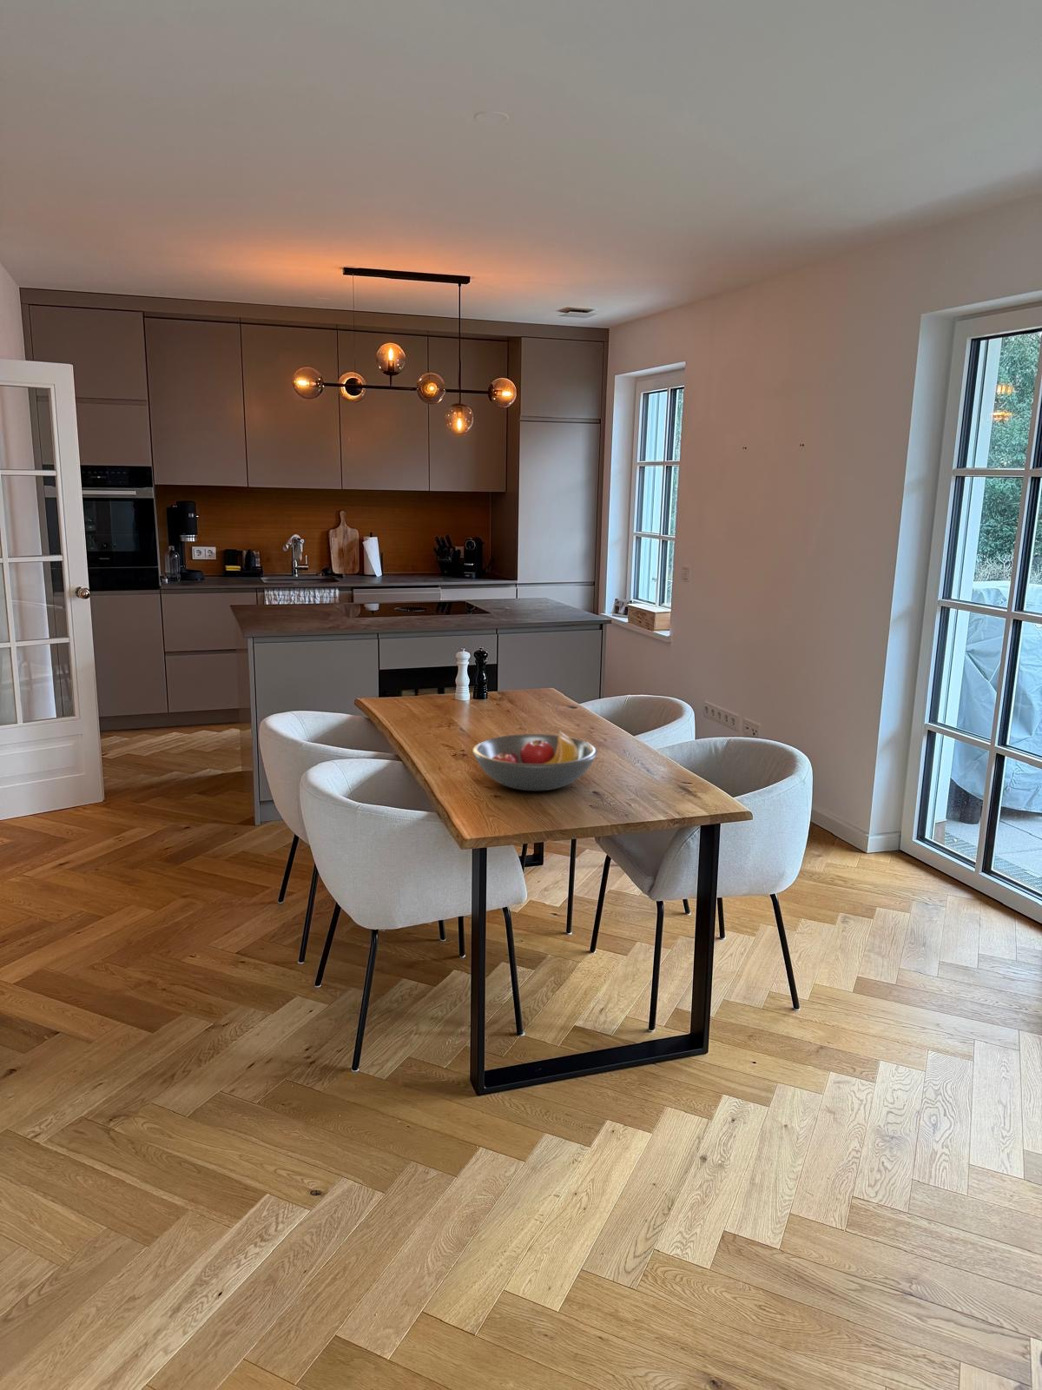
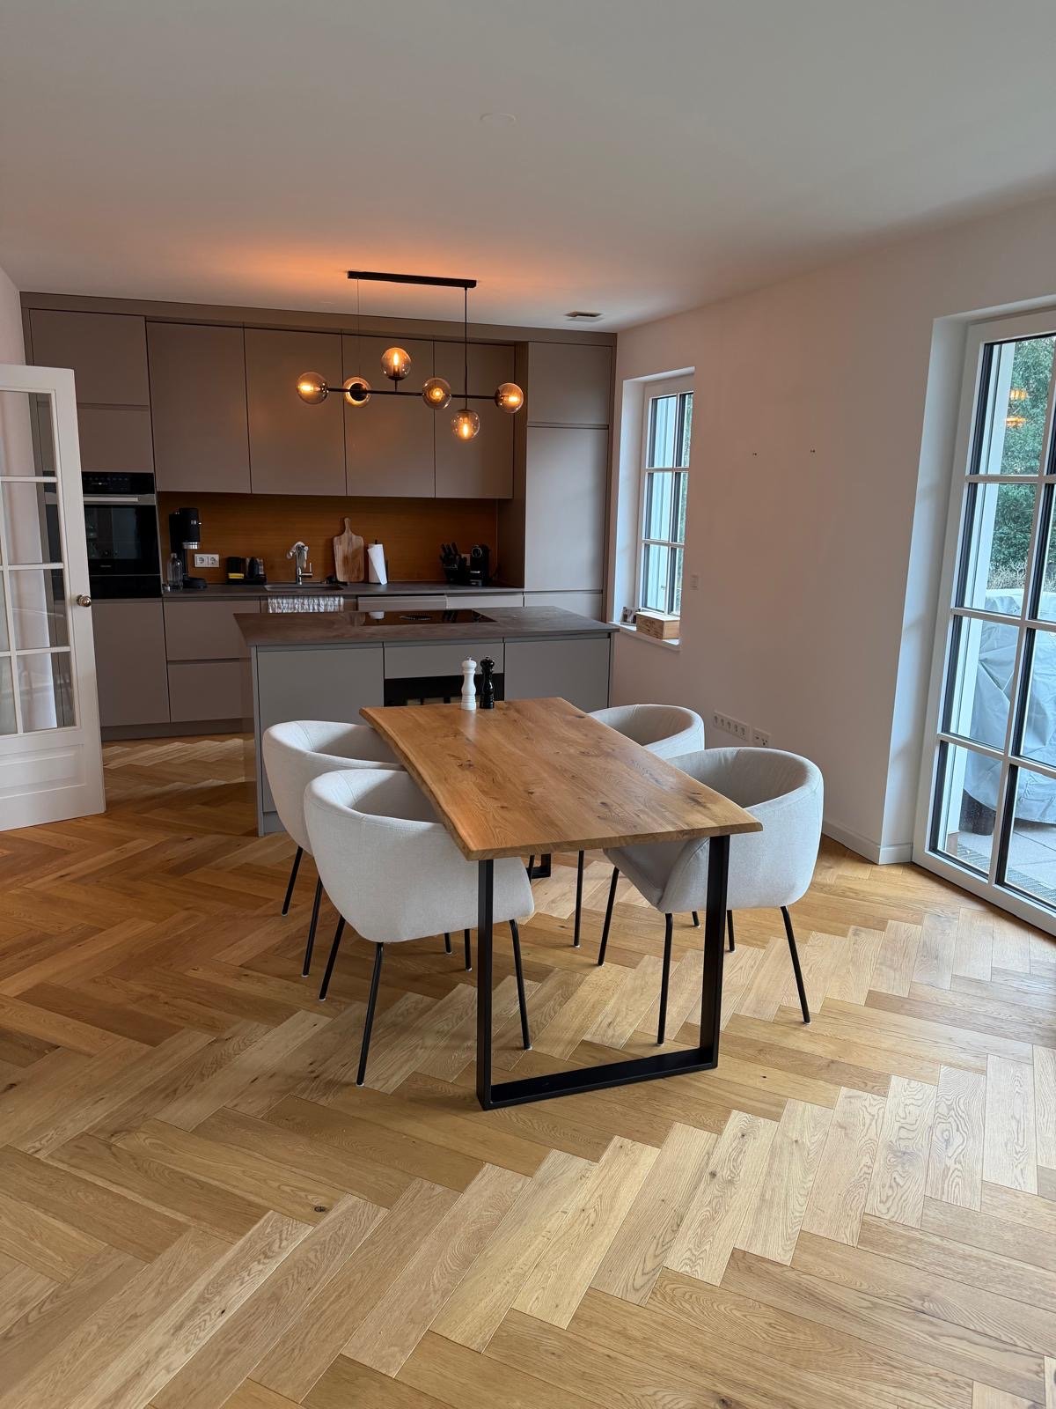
- fruit bowl (535, 761)
